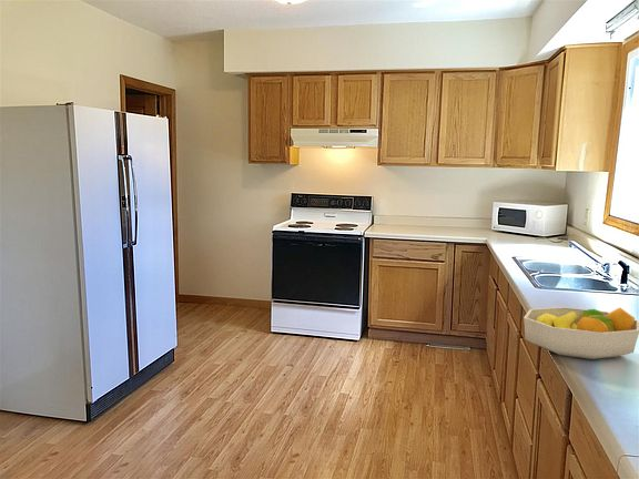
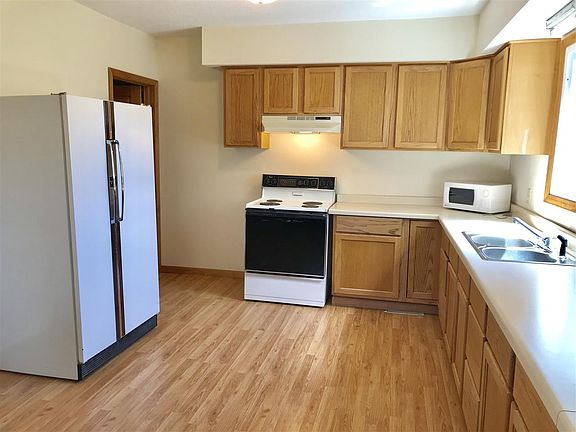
- fruit bowl (580, 327)
